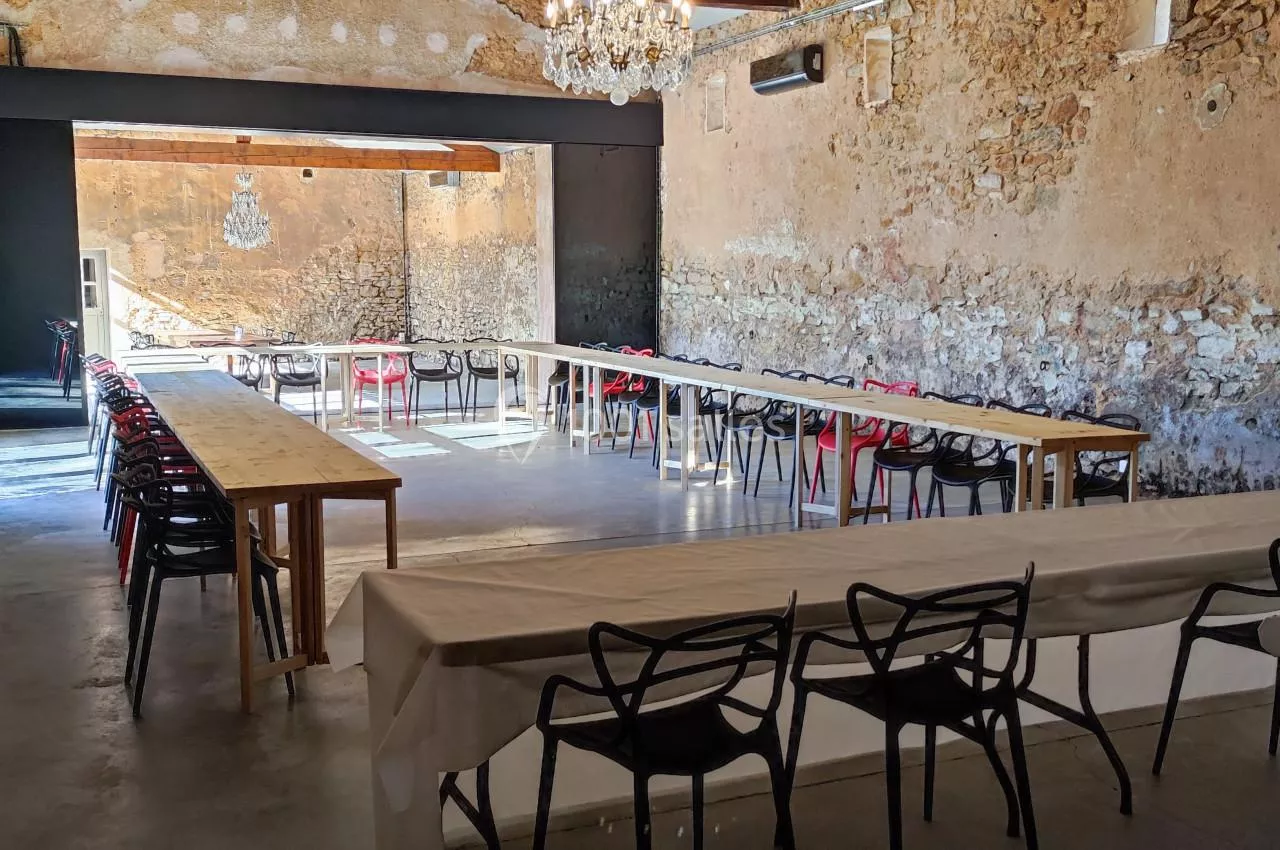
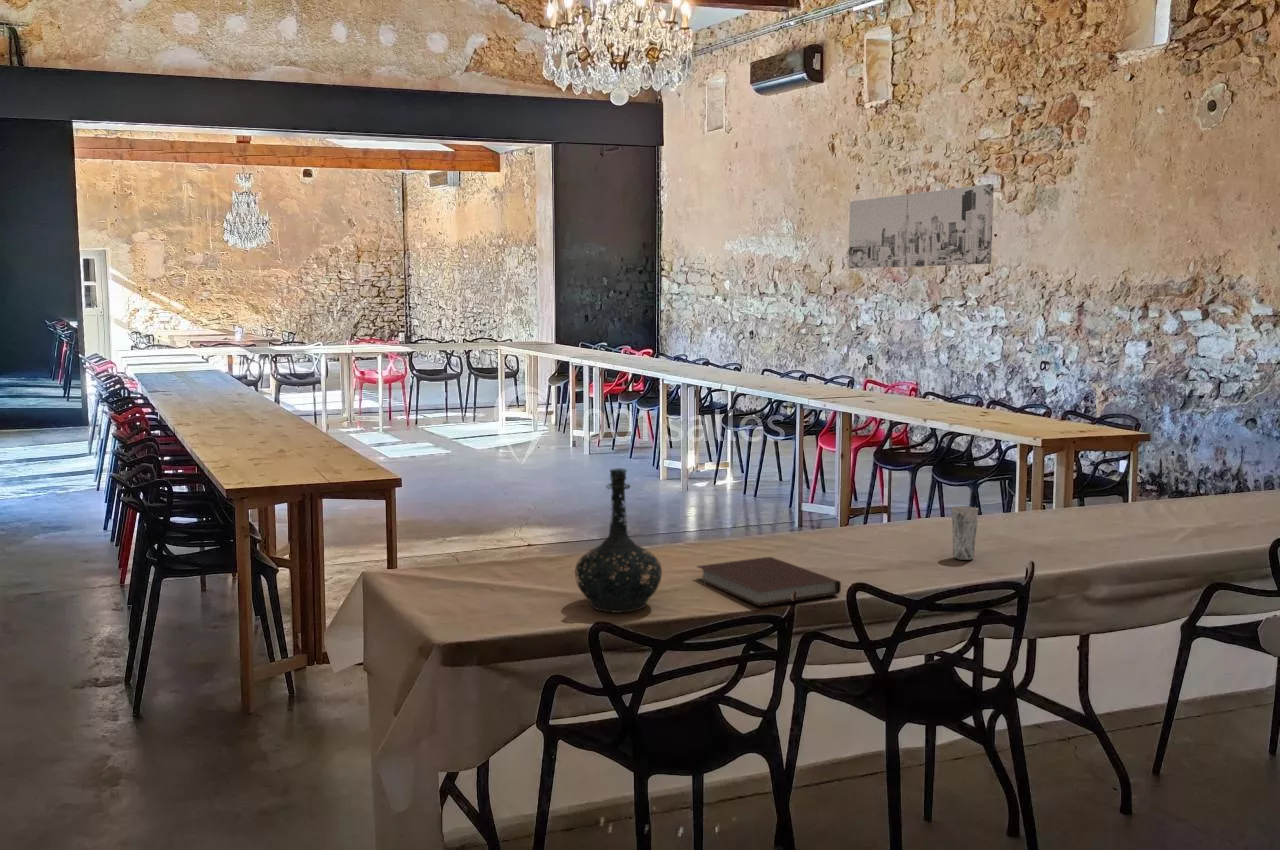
+ bottle (618, 538)
+ wall art (914, 230)
+ notebook (766, 579)
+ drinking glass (964, 533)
